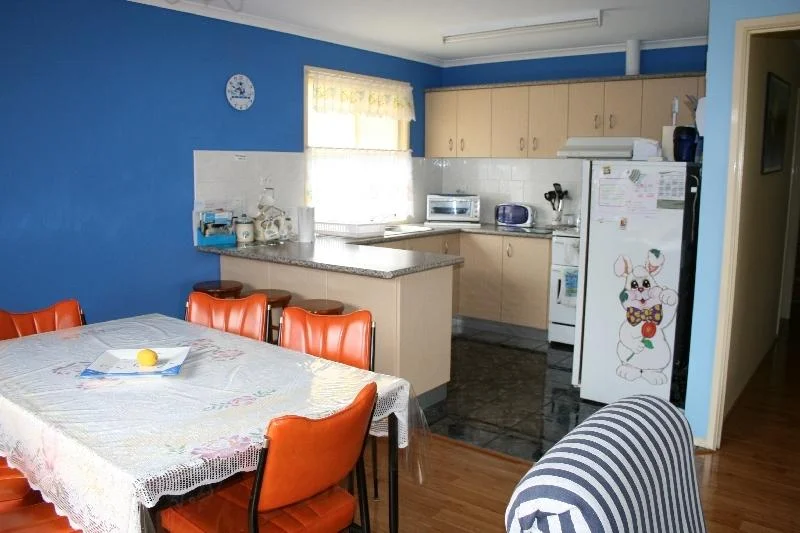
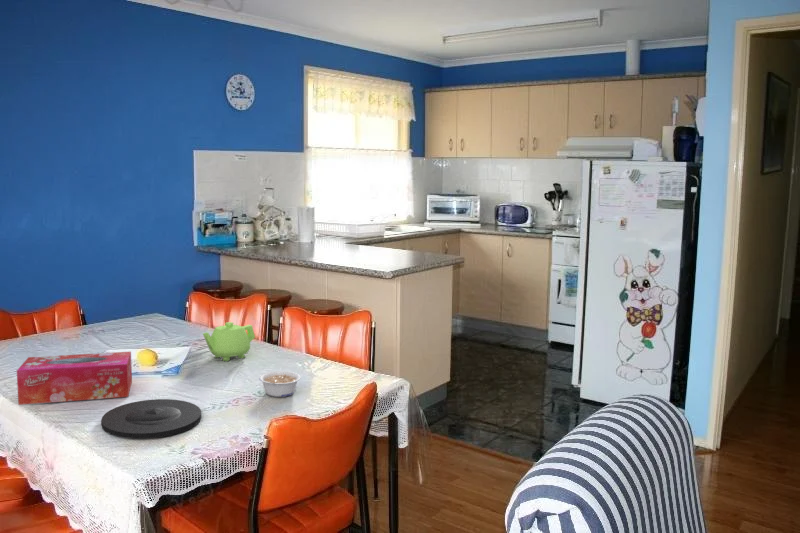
+ legume (280, 383)
+ plate (152, 414)
+ tissue box (77, 376)
+ teapot (229, 339)
